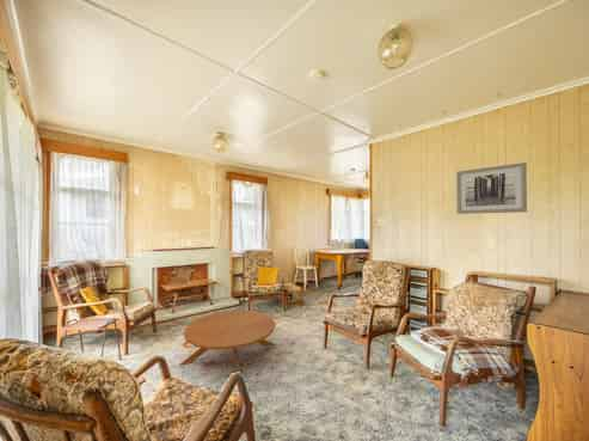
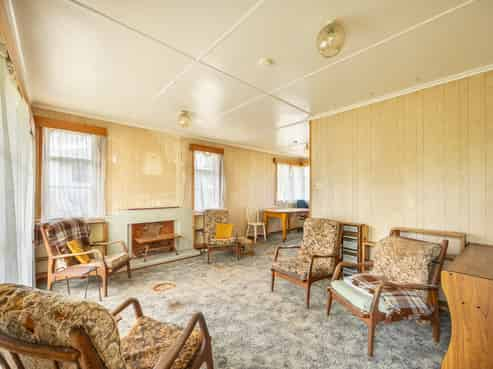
- coffee table (231, 339)
- wall art (489, 190)
